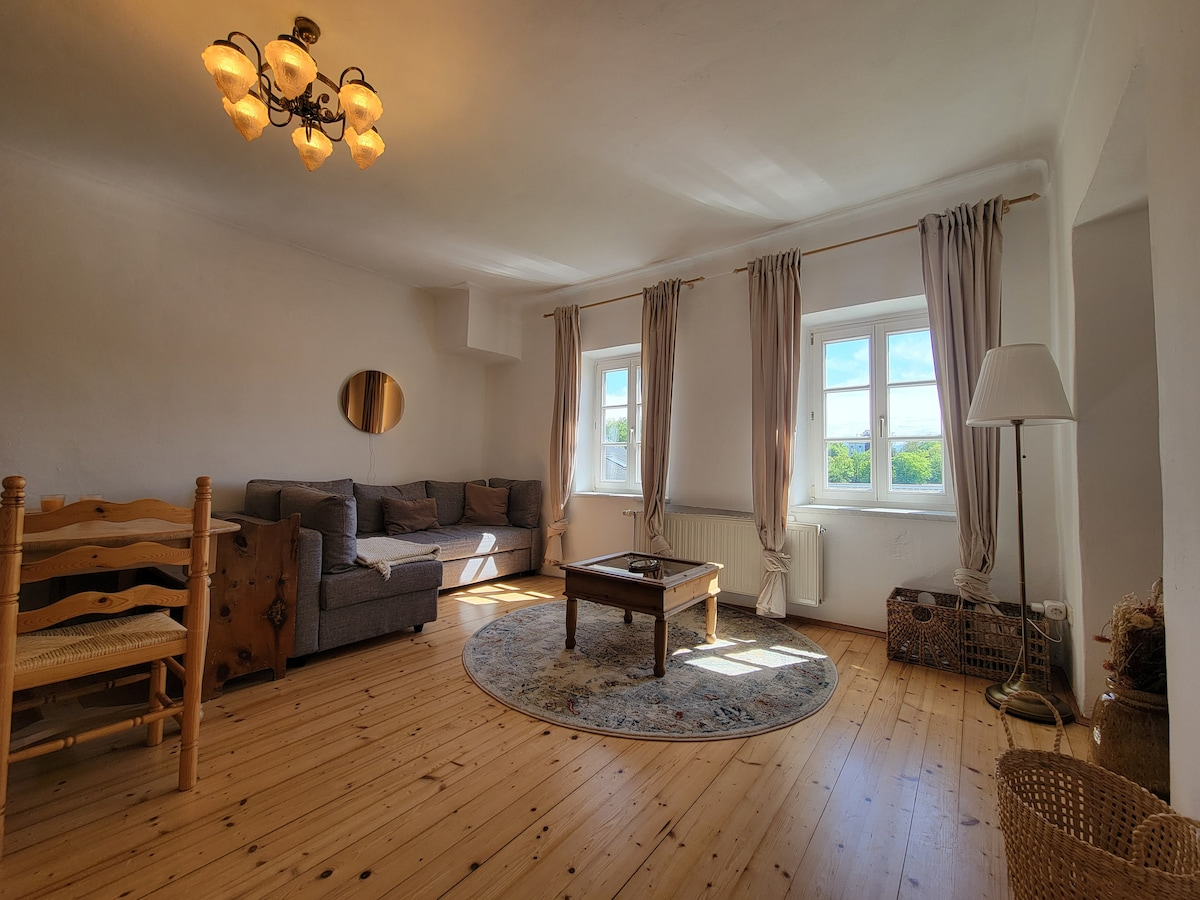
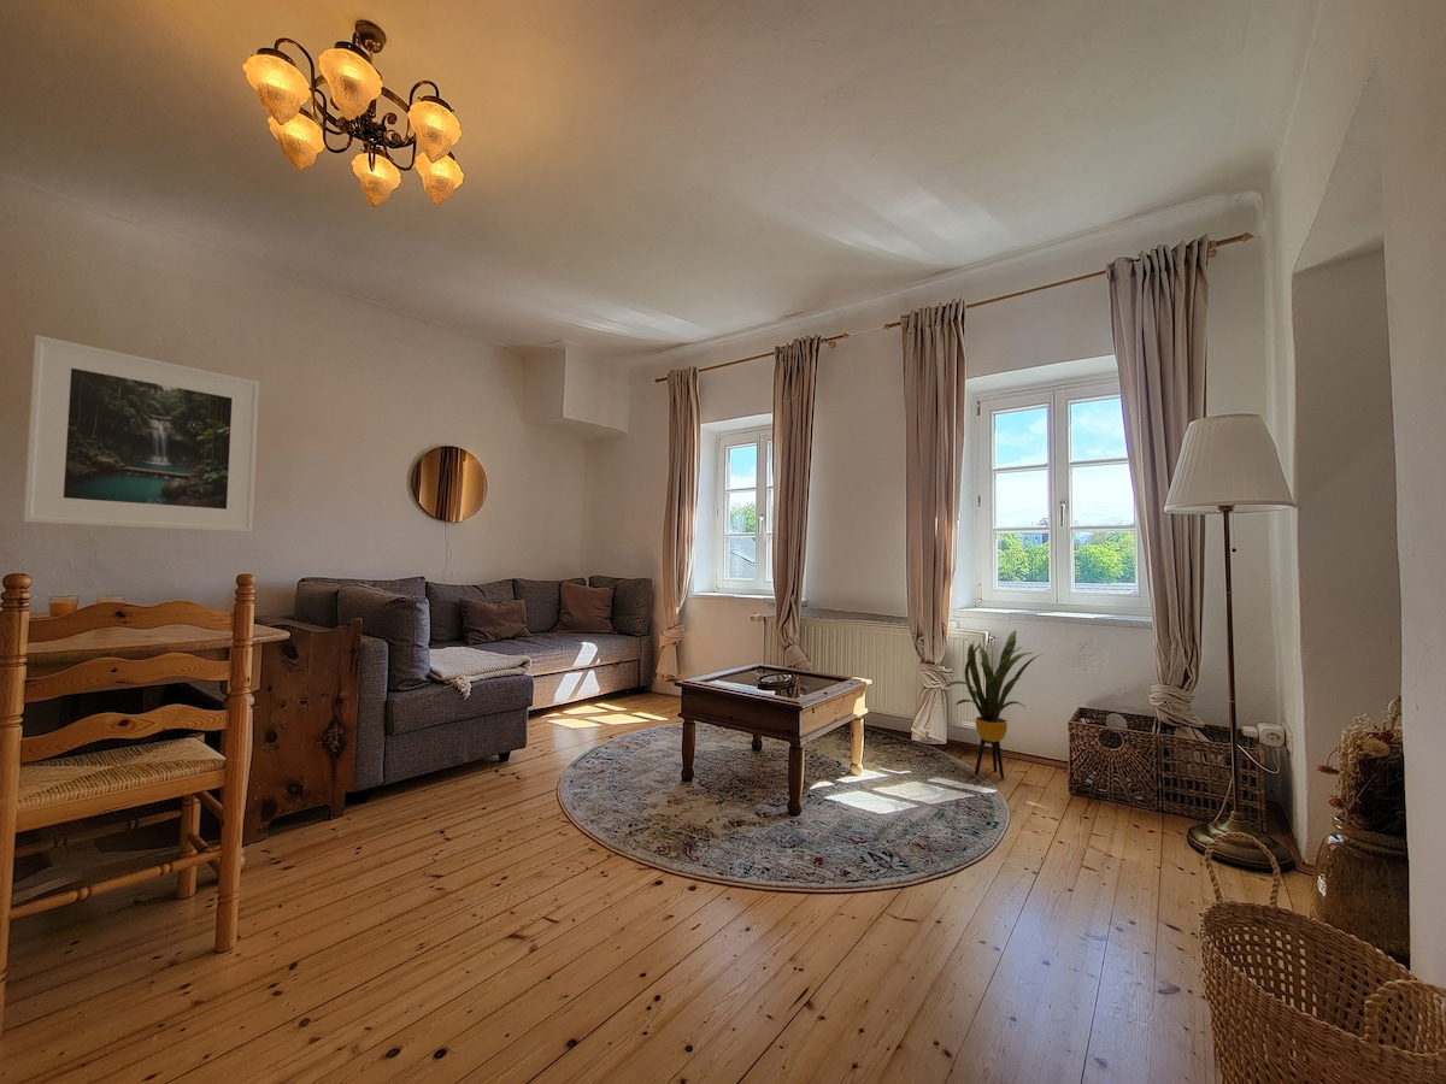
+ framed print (154, 443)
+ house plant (999, 703)
